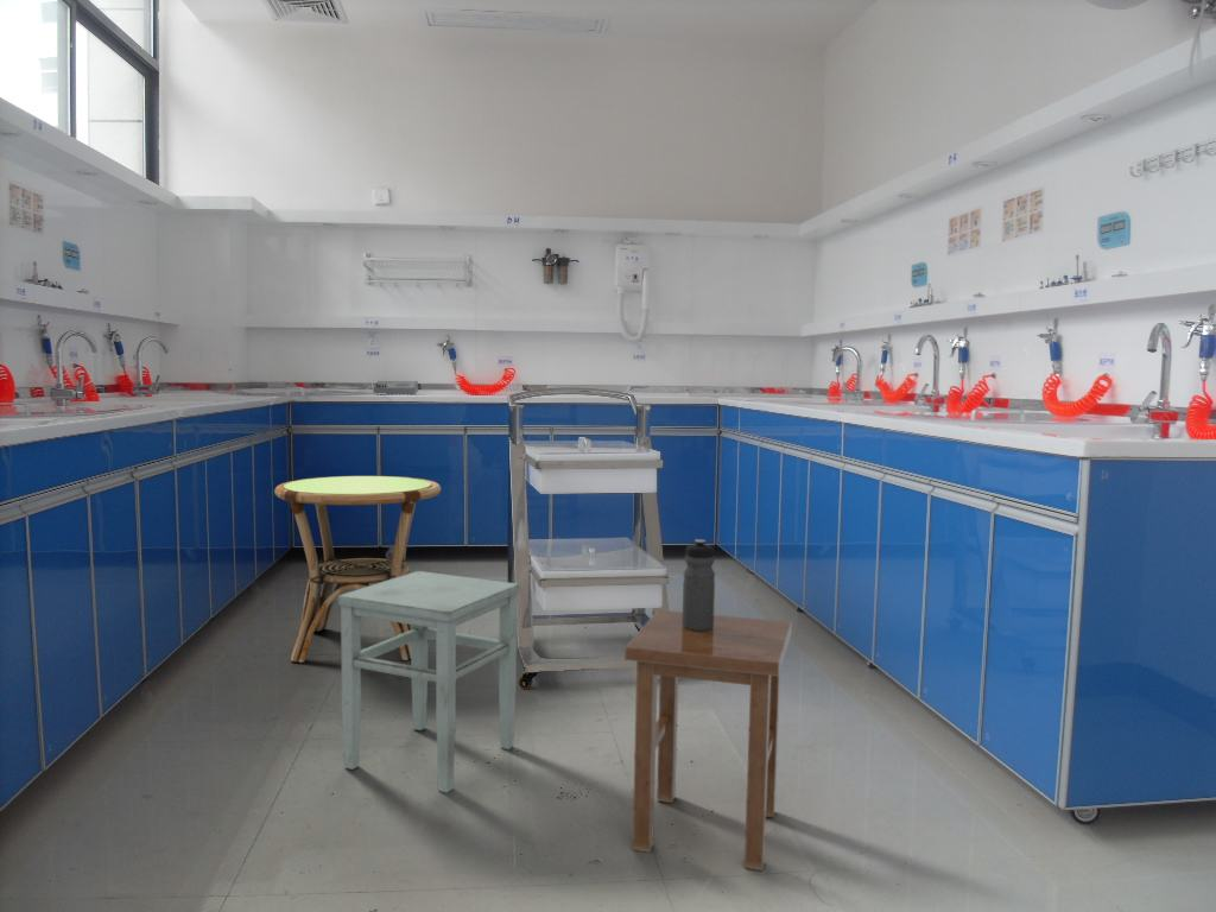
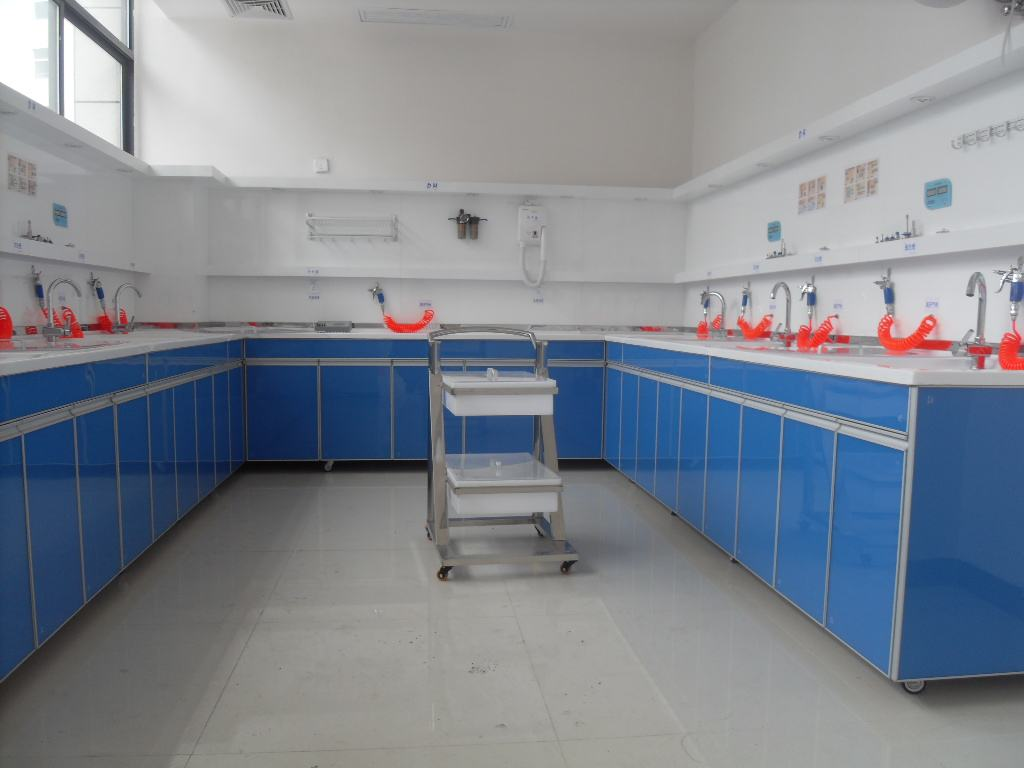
- stool (676, 732)
- side table (360, 563)
- water bottle (698, 582)
- stool (431, 673)
